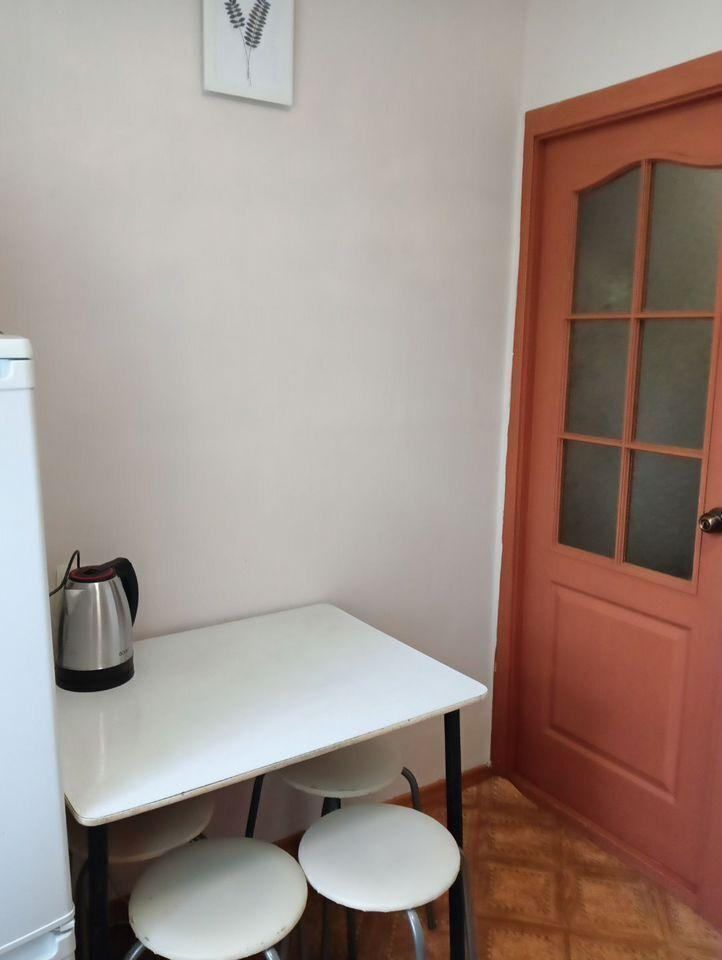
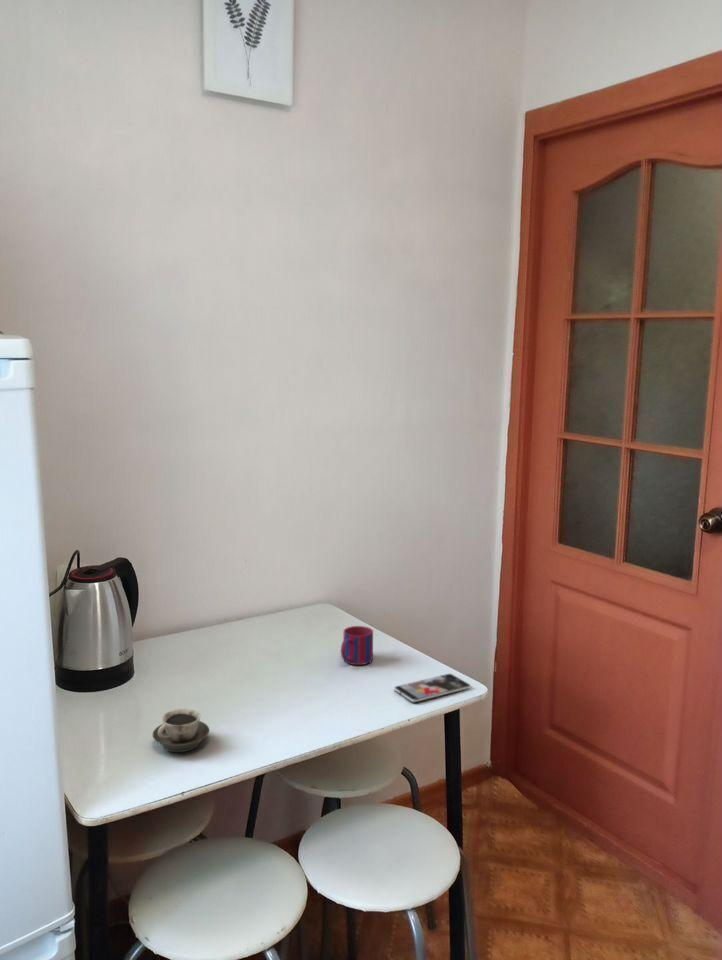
+ mug (353, 647)
+ cup (181, 730)
+ smartphone (432, 687)
